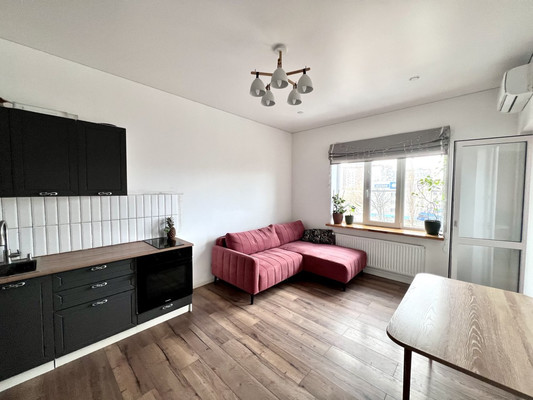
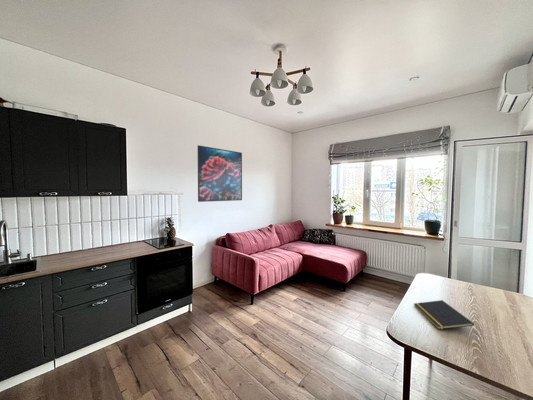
+ notepad (440, 313)
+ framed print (221, 175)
